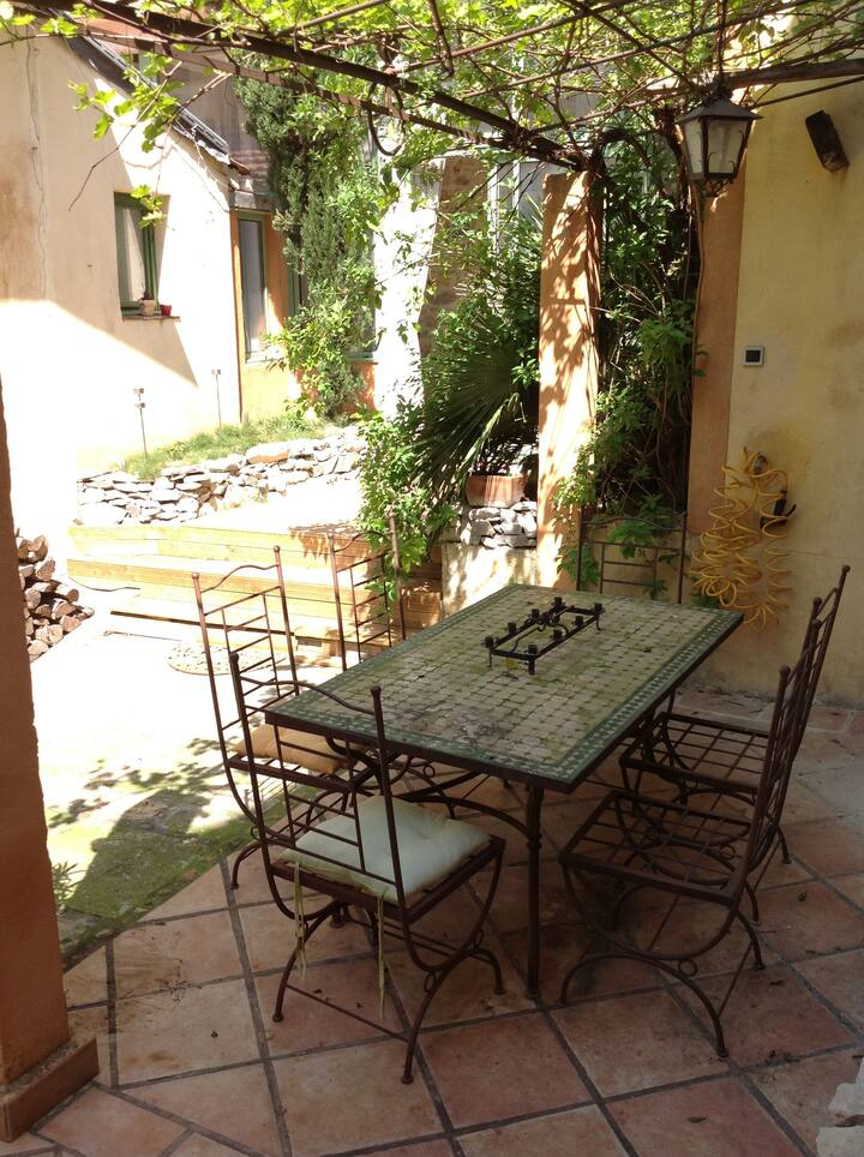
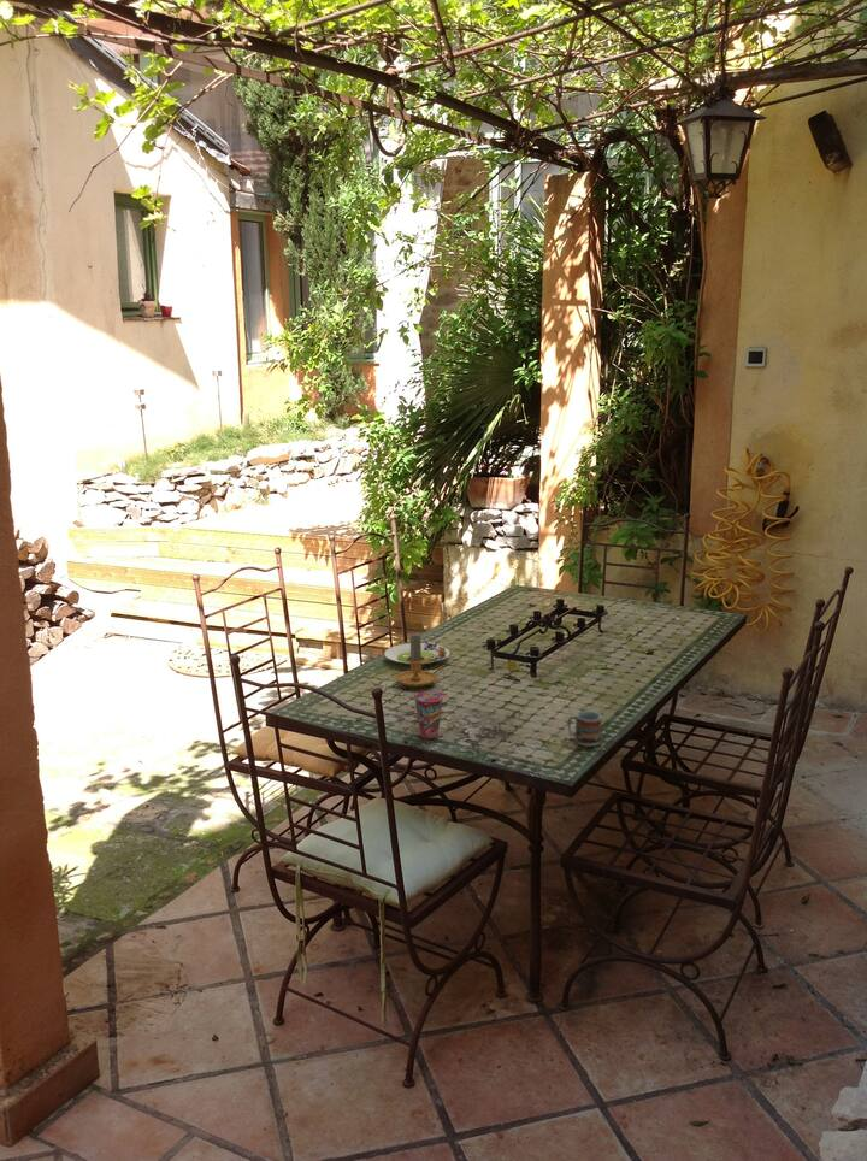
+ cup (430, 714)
+ candle (420, 658)
+ salad plate (421, 654)
+ cup (583, 727)
